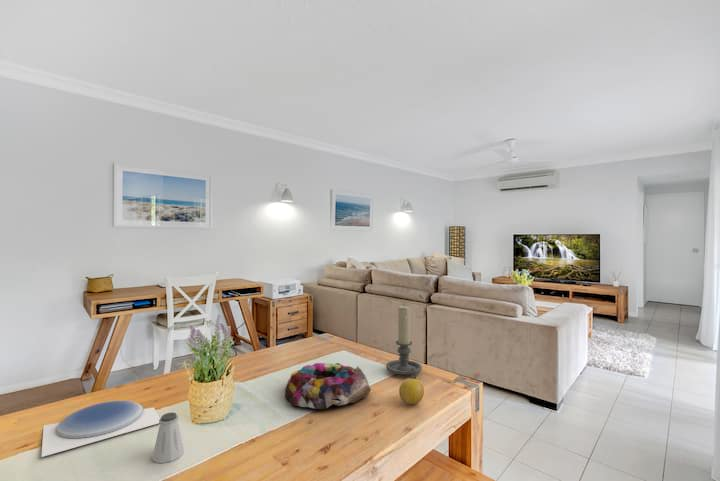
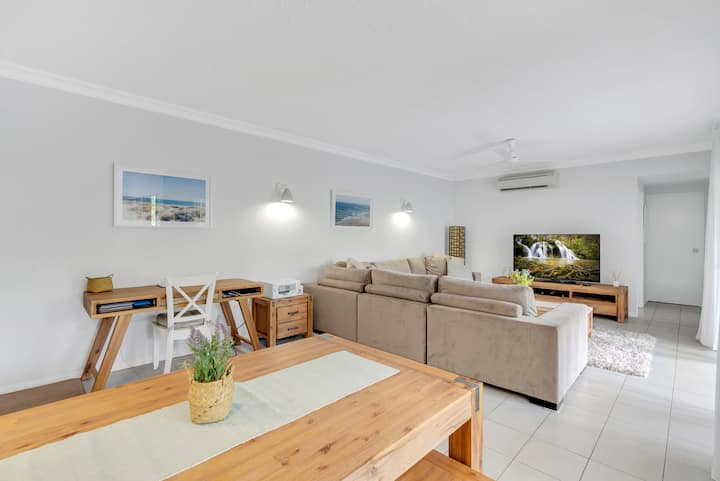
- fruit (411, 391)
- candle holder (405, 339)
- plate (102, 414)
- saltshaker (168, 435)
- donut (327, 378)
